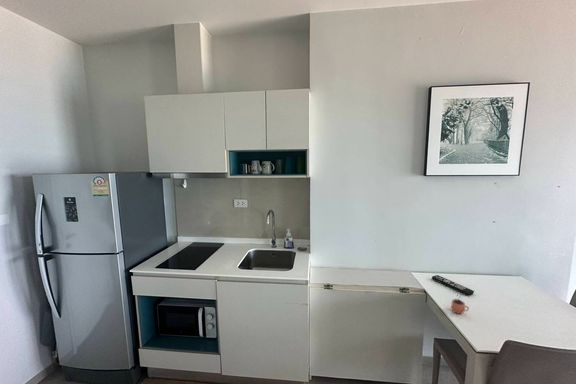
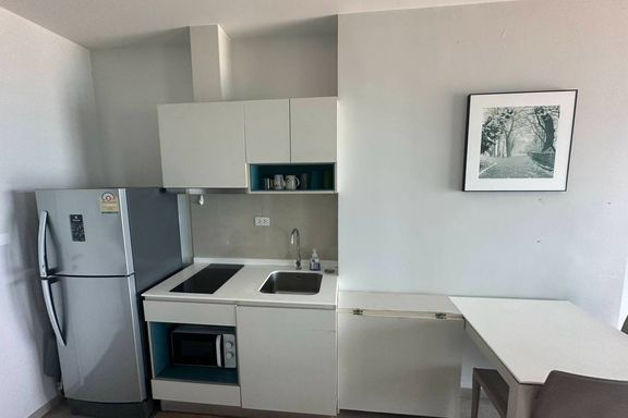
- cocoa (460, 303)
- remote control (451, 284)
